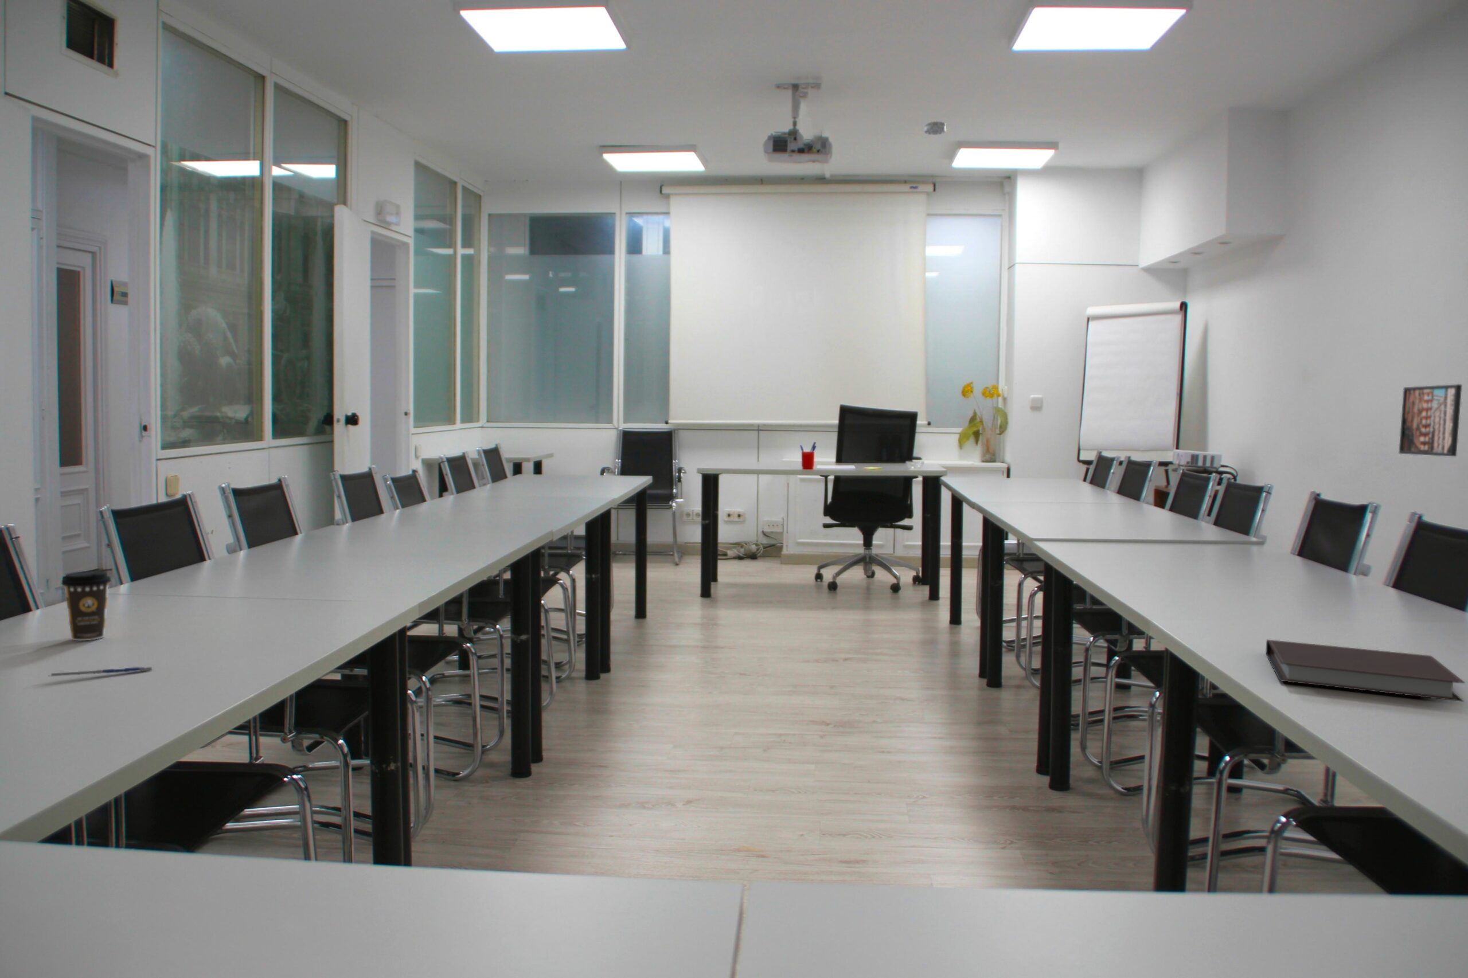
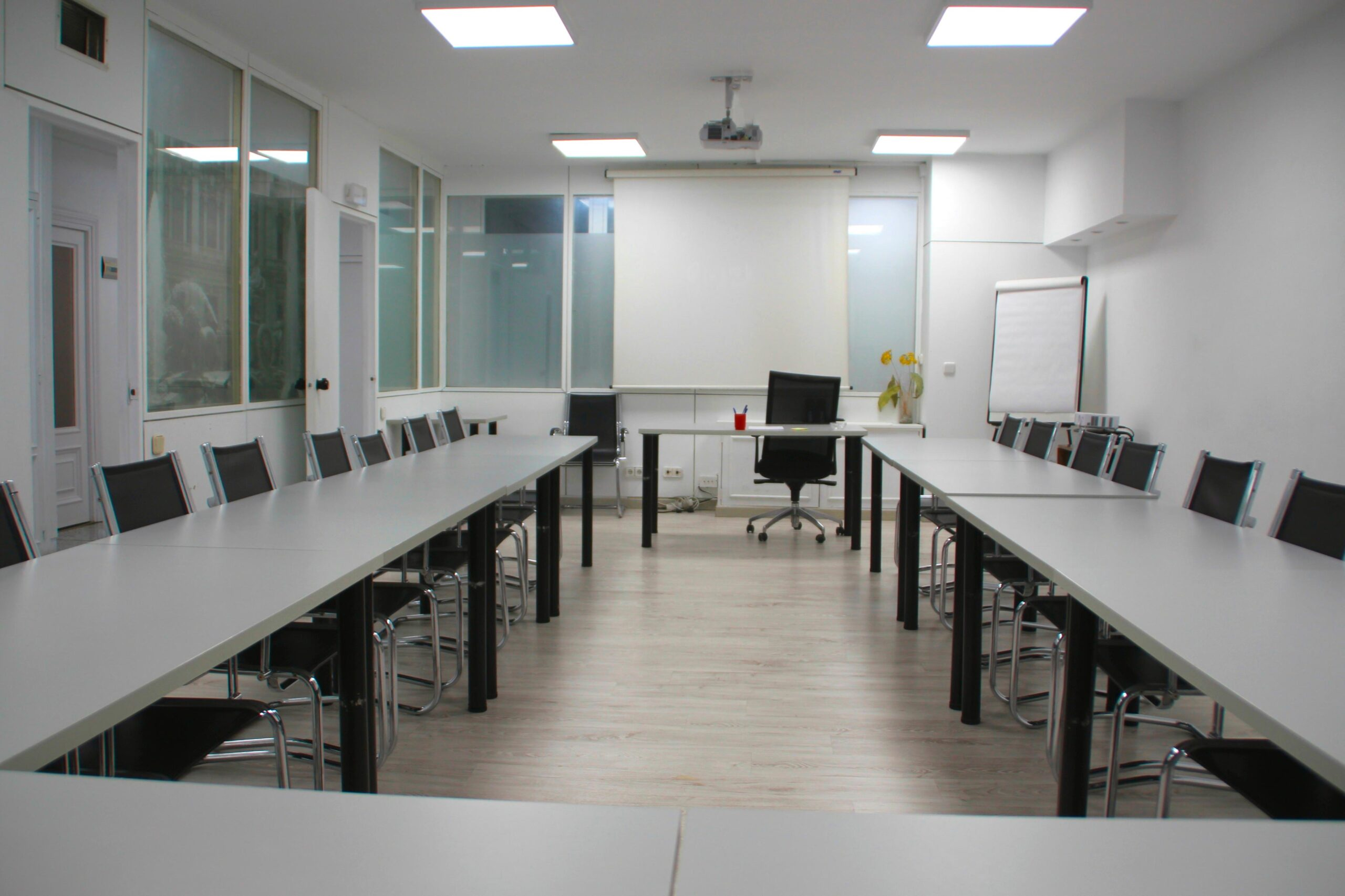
- pen (100, 671)
- coffee cup (87, 606)
- notebook (1357, 667)
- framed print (1429, 420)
- smoke detector (934, 128)
